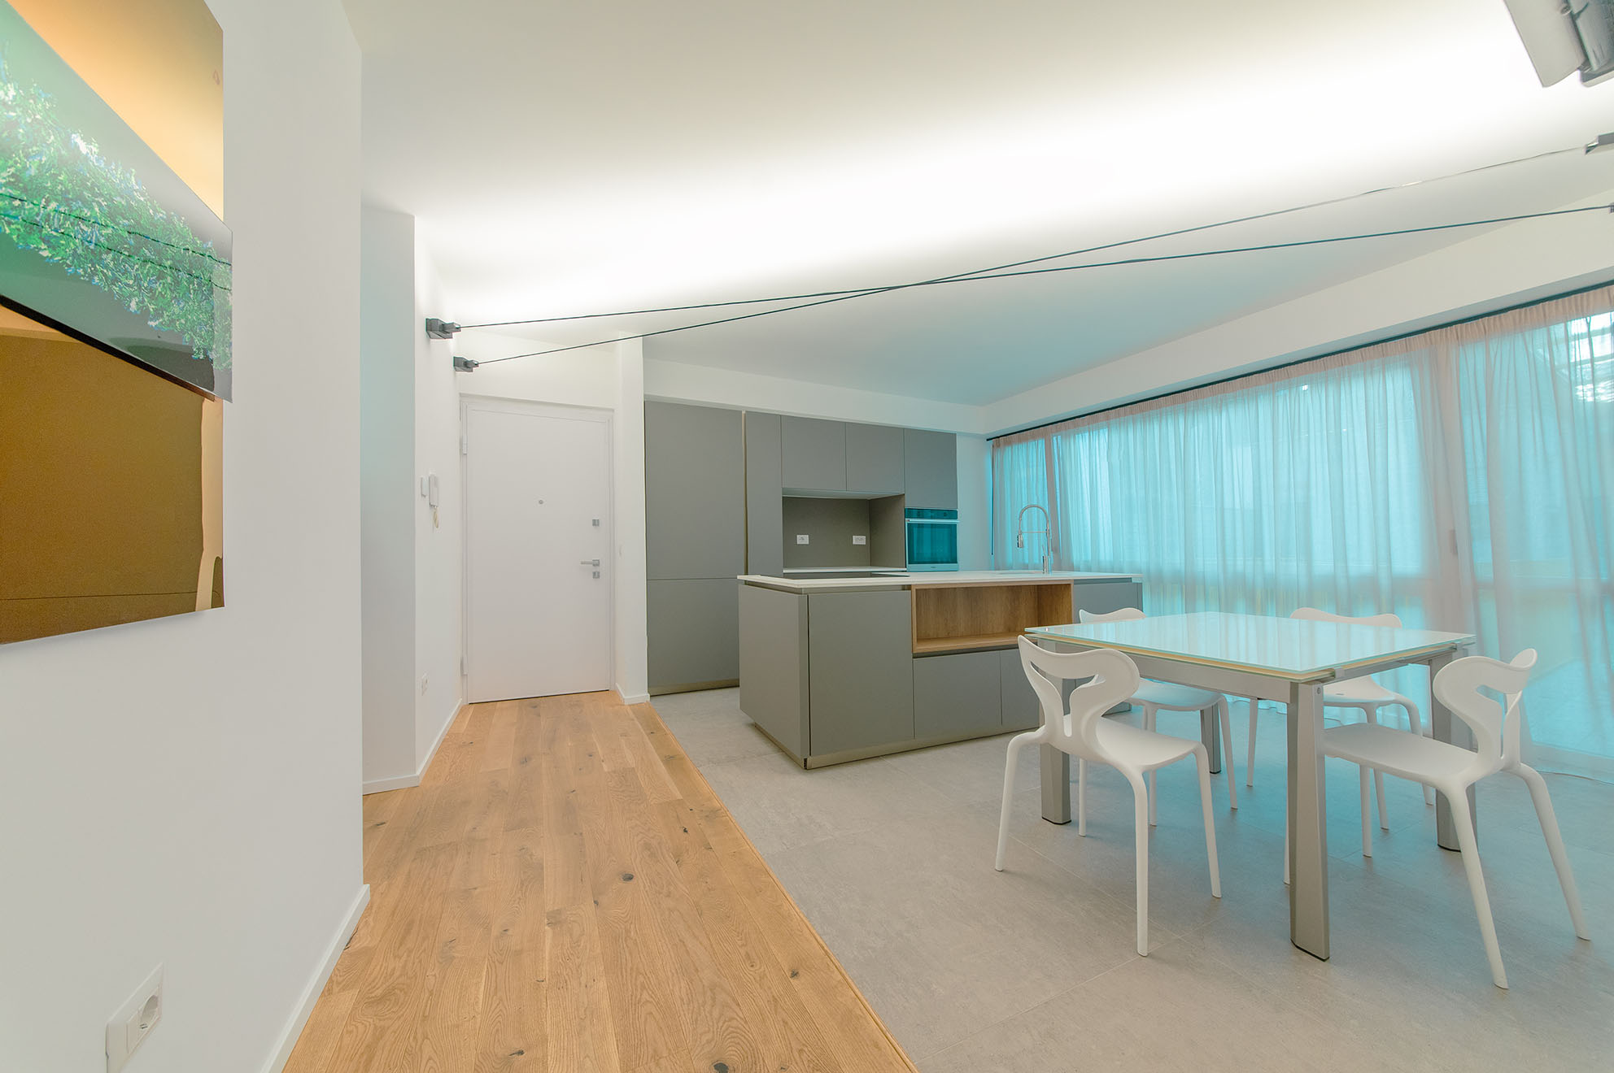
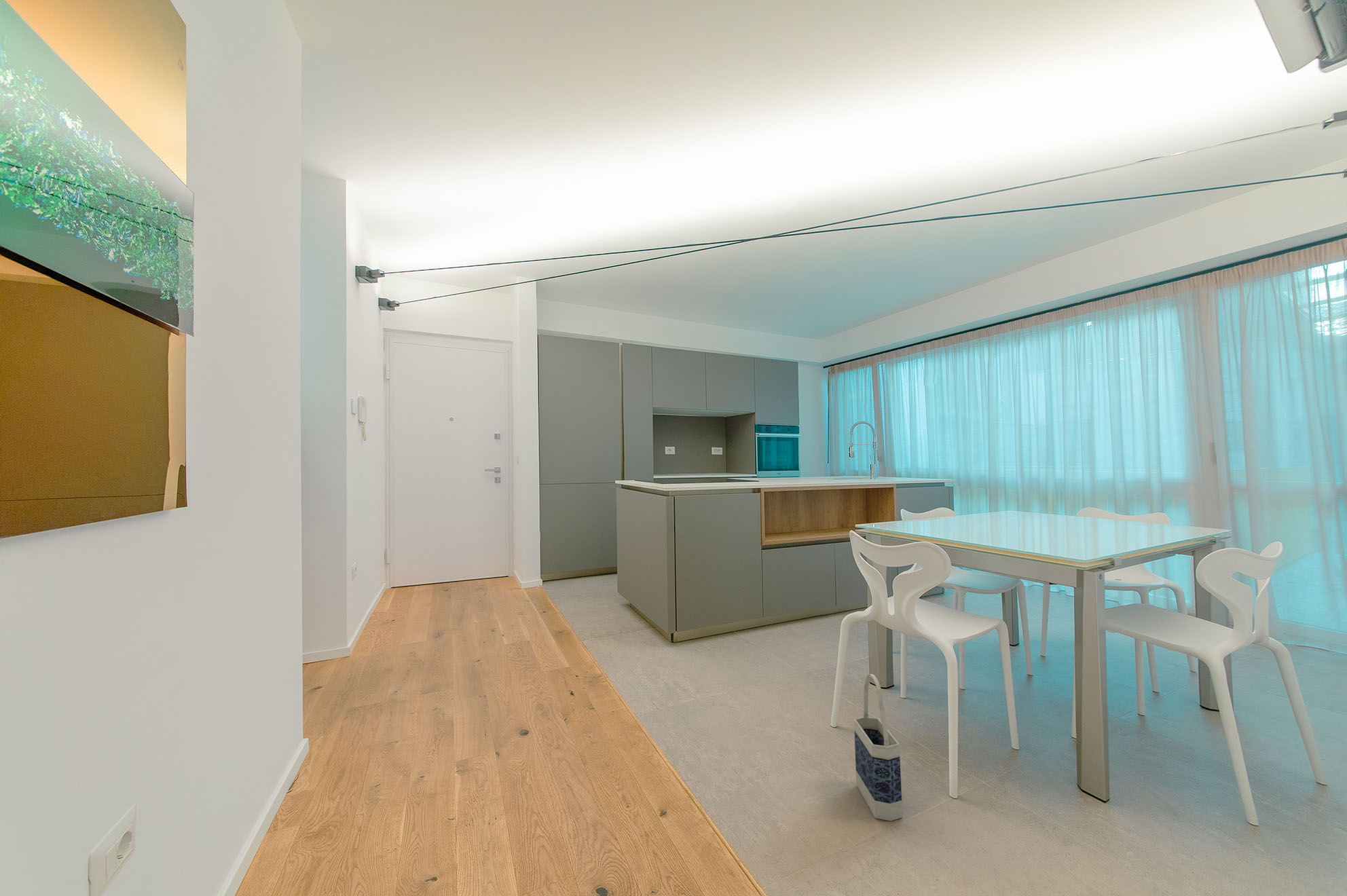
+ bag (876, 738)
